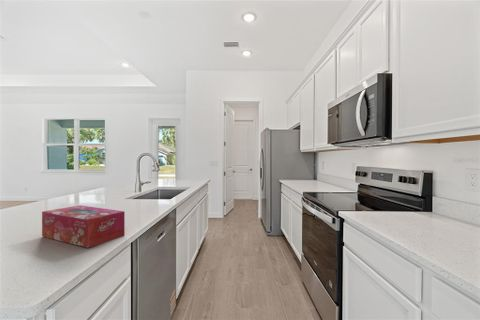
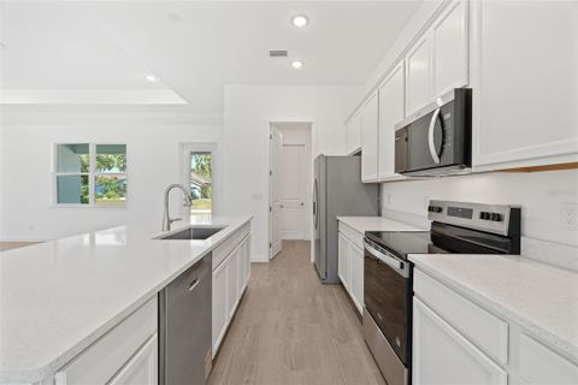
- tissue box (83, 223)
